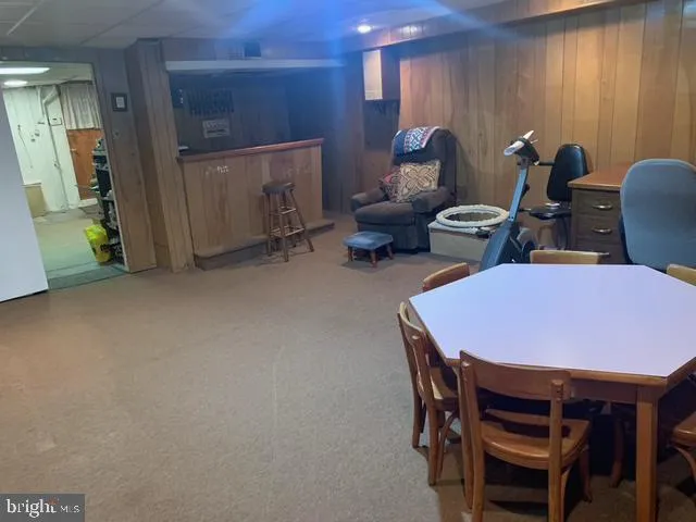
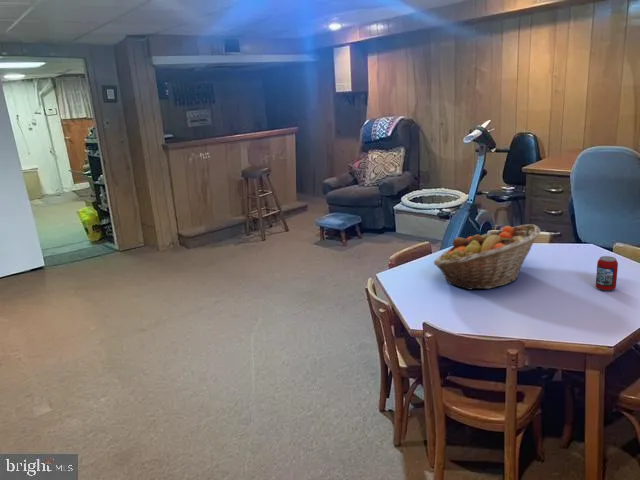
+ beverage can (606, 273)
+ fruit basket (486, 253)
